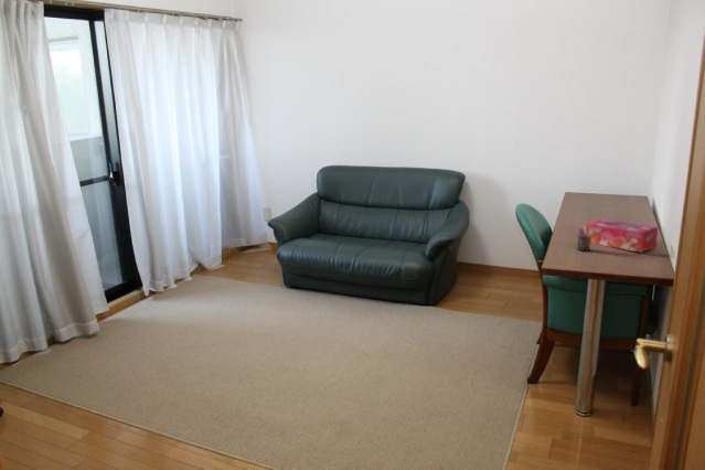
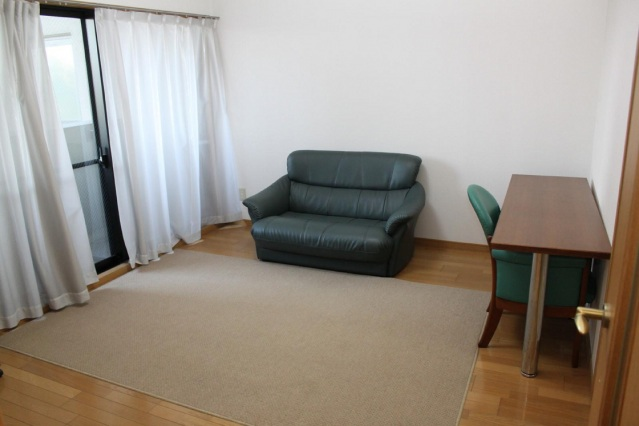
- tissue box (620, 234)
- pen holder (586, 237)
